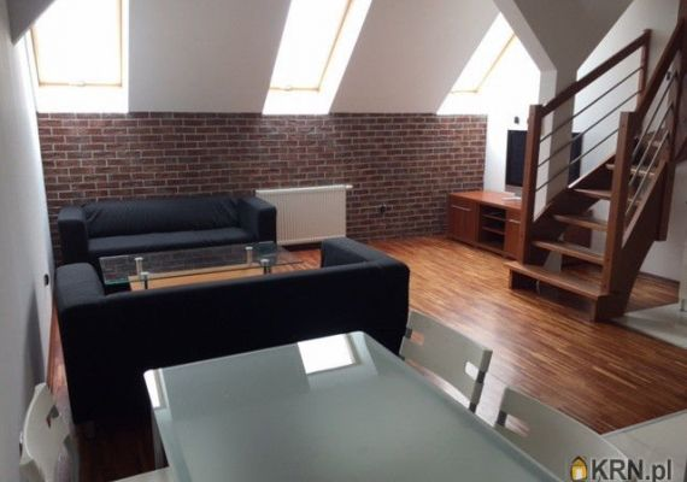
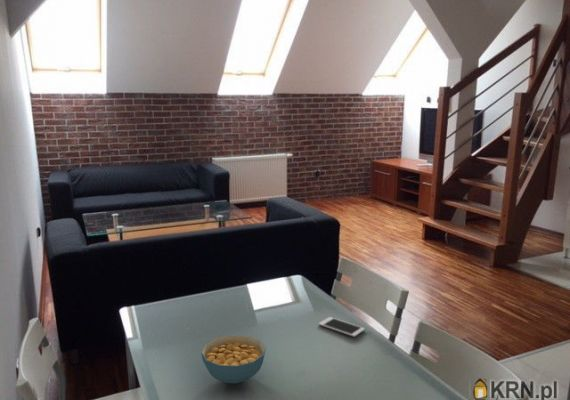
+ cereal bowl (234, 364)
+ cell phone (341, 326)
